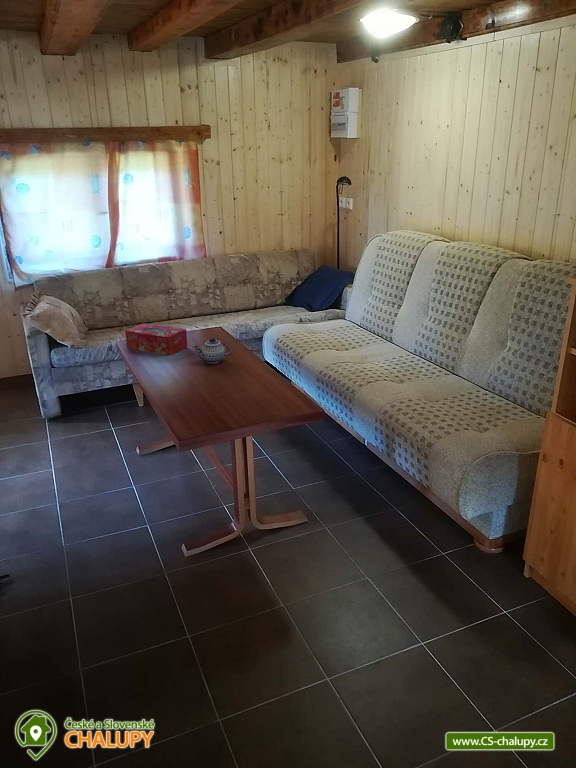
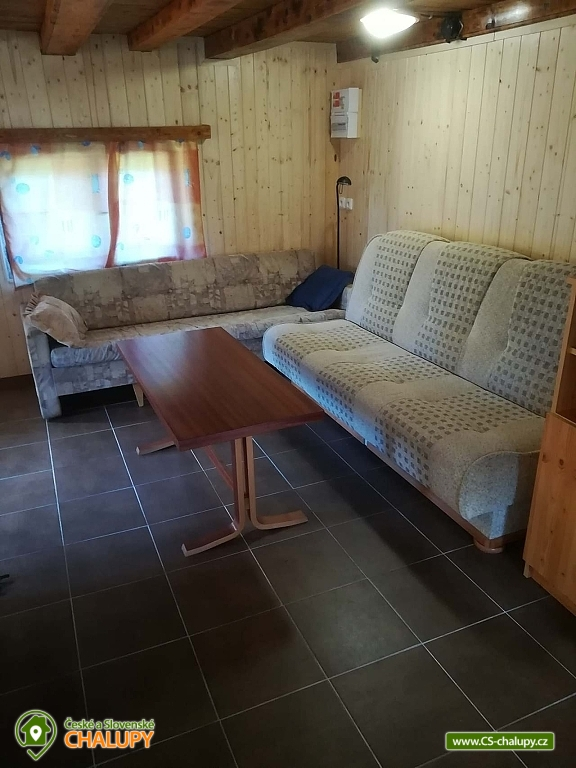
- tissue box (156, 338)
- teapot (212, 349)
